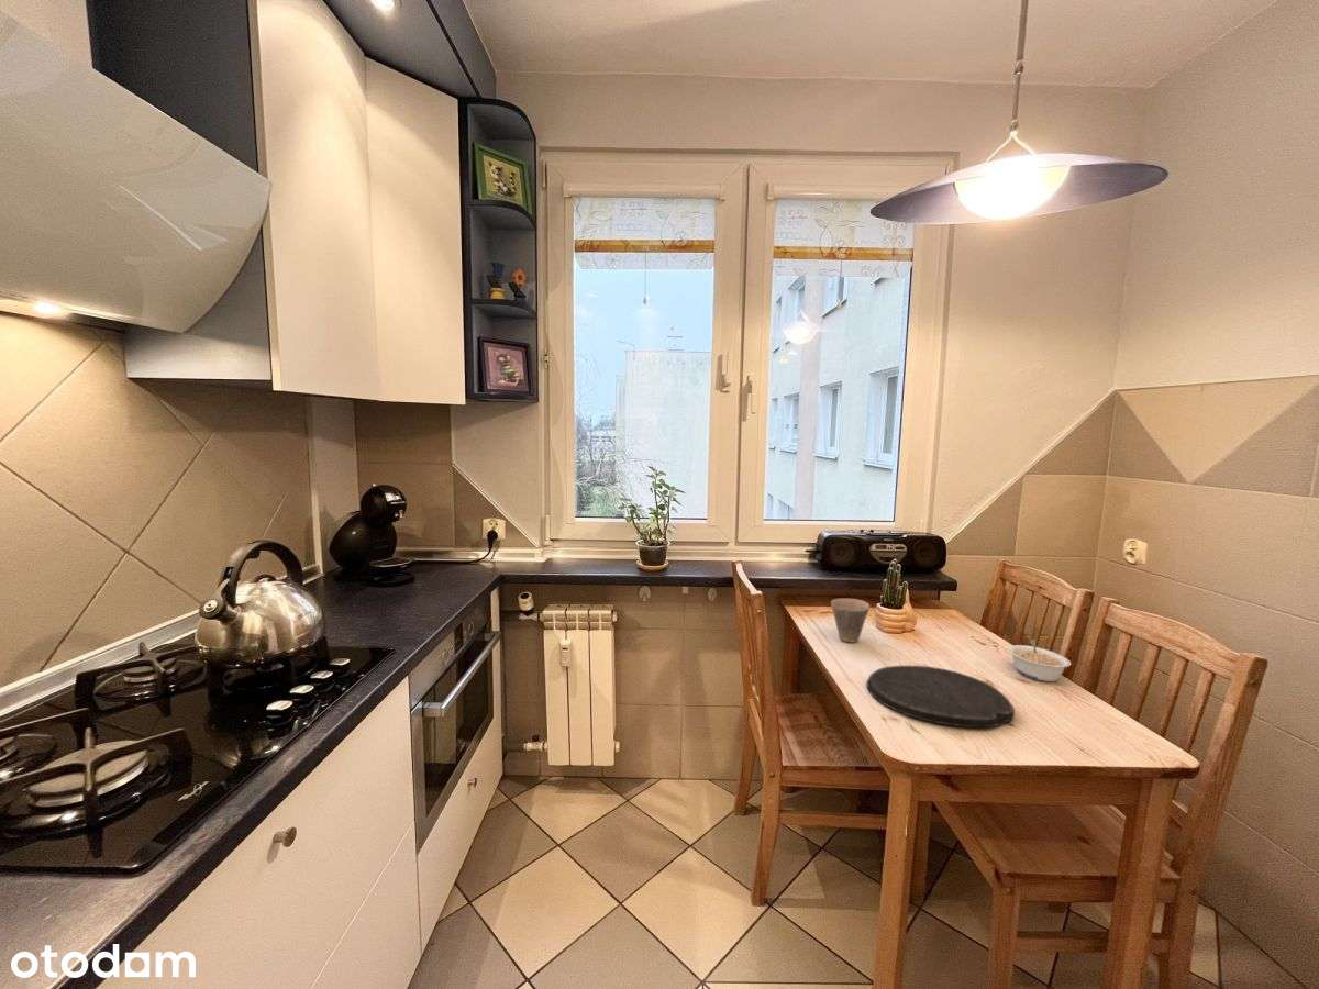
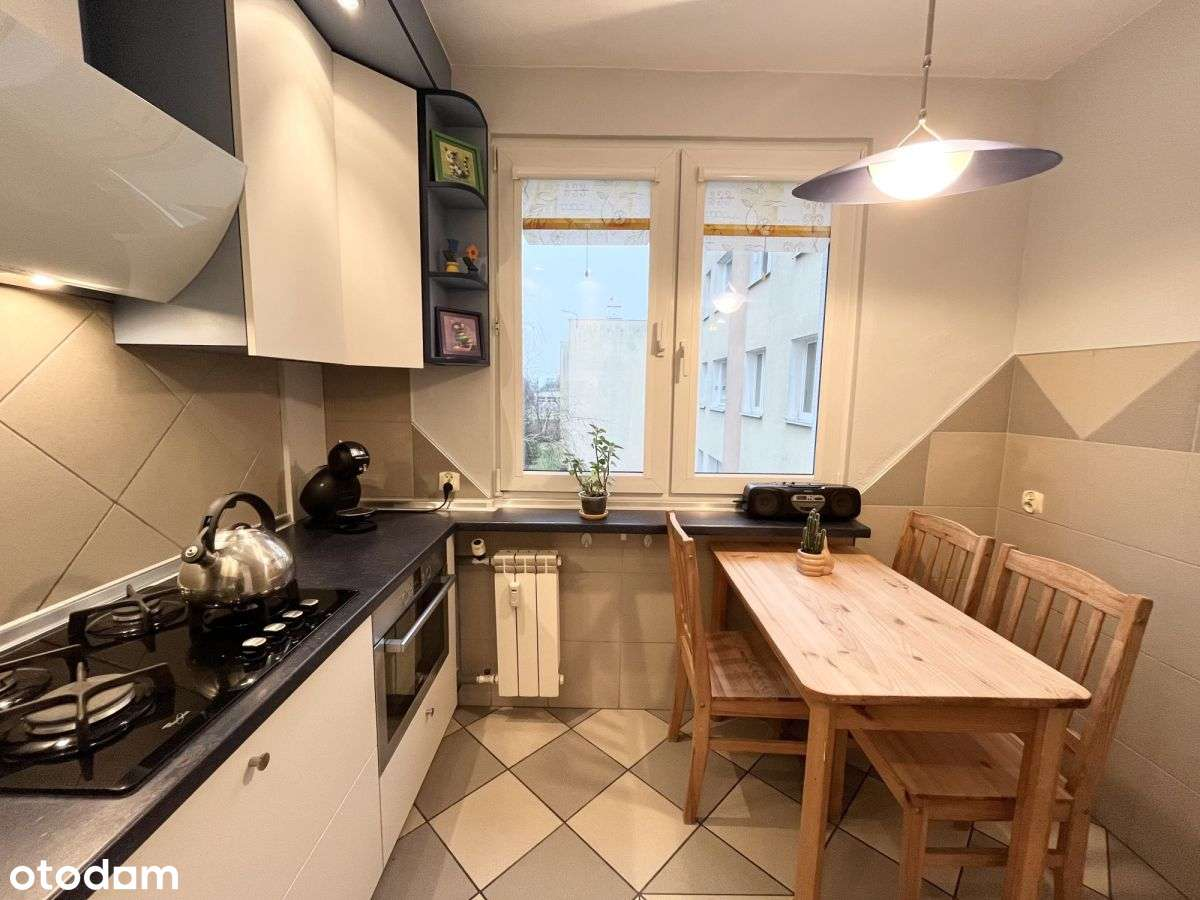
- legume (1035, 662)
- cup (849, 621)
- plate (935, 691)
